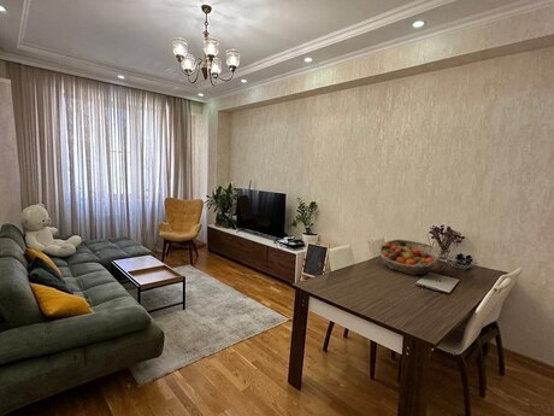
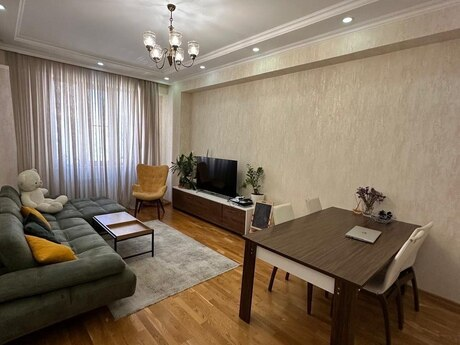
- fruit basket (407, 256)
